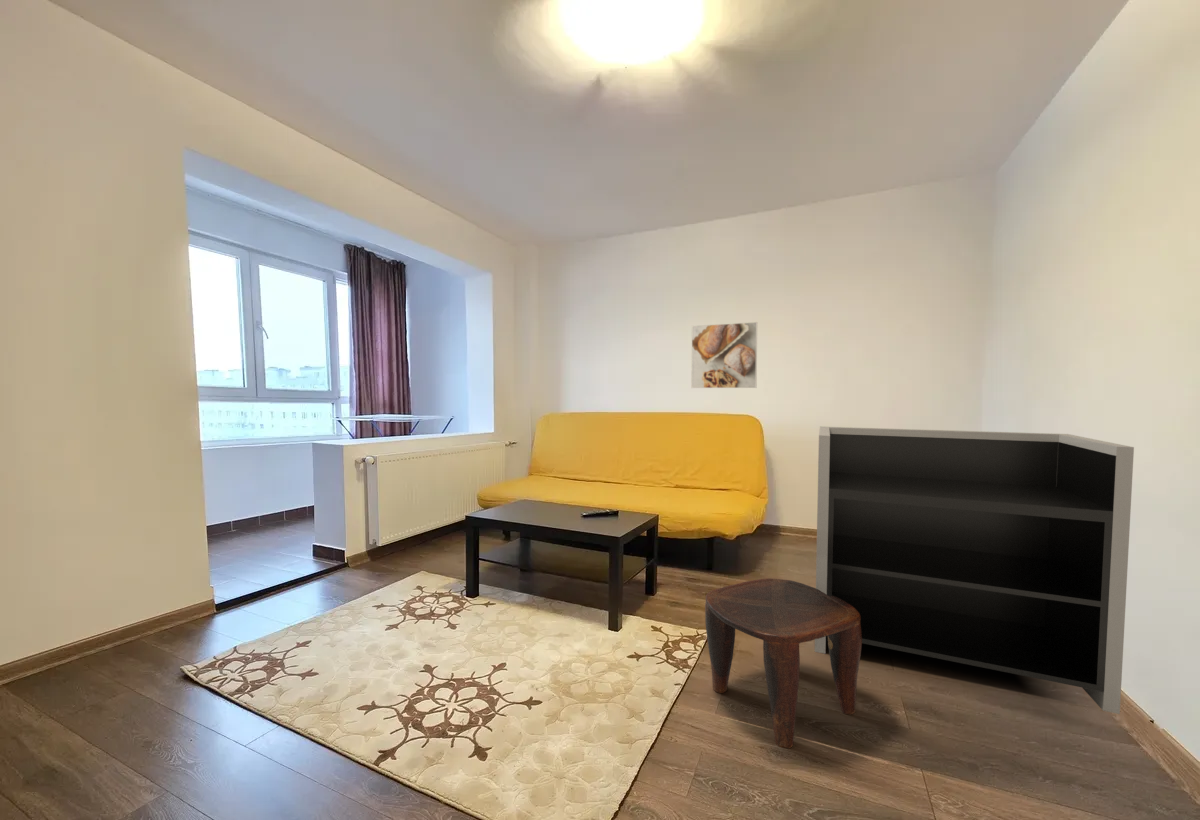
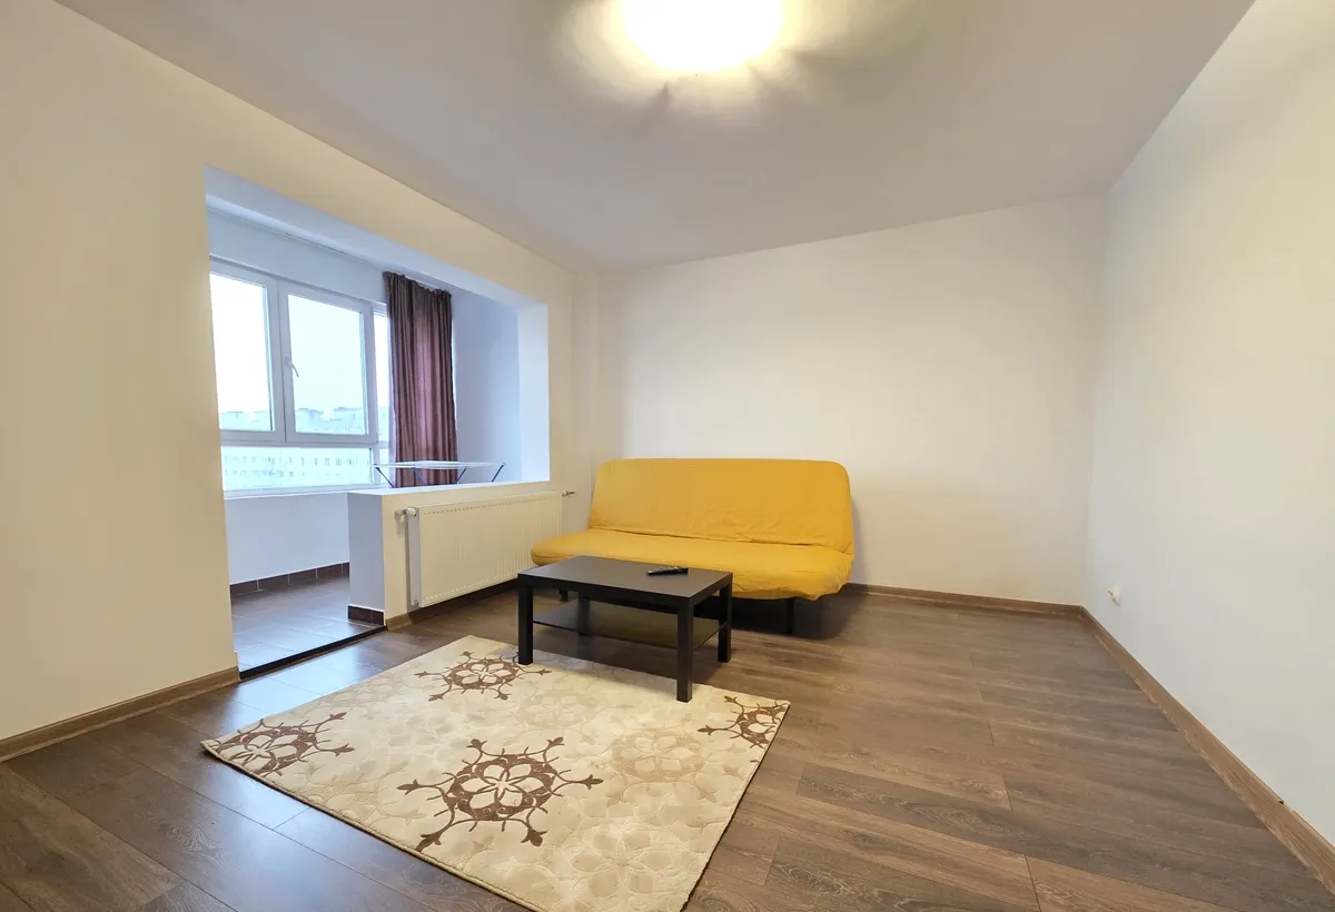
- bookshelf (940, 543)
- stool (779, 651)
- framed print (723, 356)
